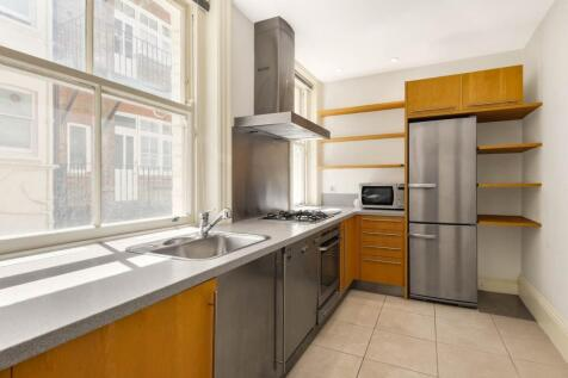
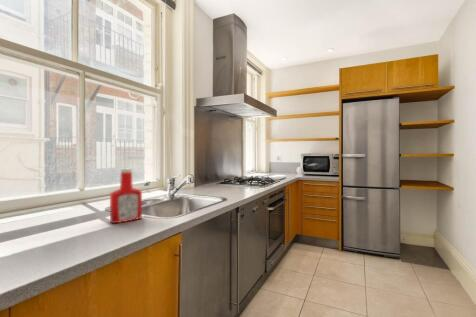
+ soap bottle (126, 194)
